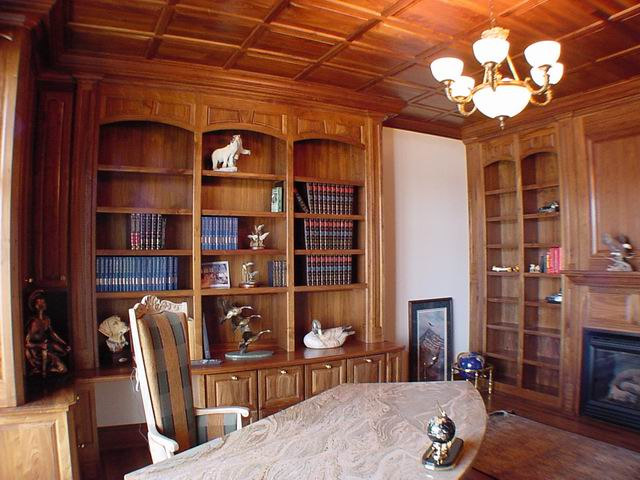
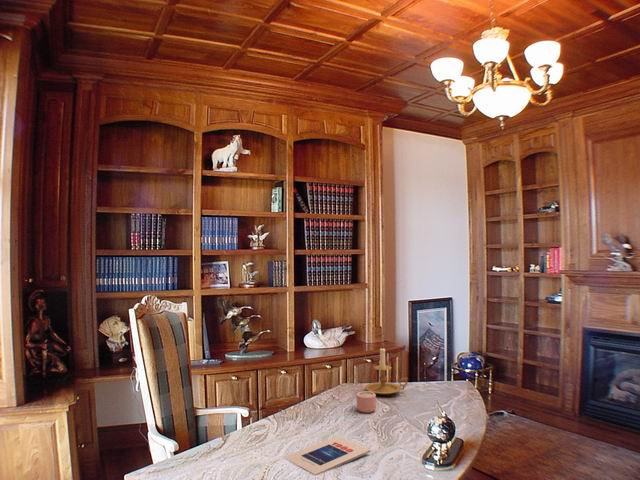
+ book (327, 454)
+ mug (365, 401)
+ candle holder (383, 369)
